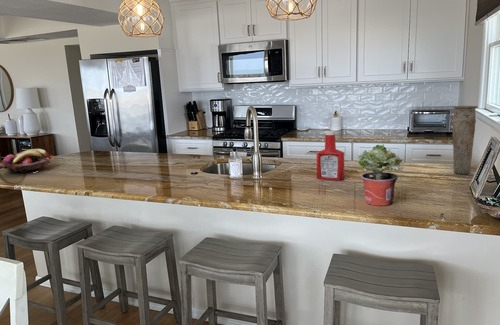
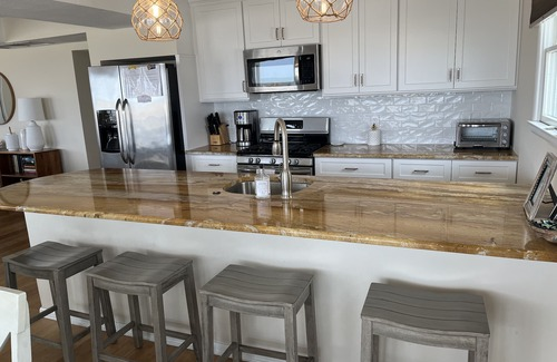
- soap bottle (330, 155)
- fruit basket (27, 160)
- vase (463, 140)
- potted plant (380, 174)
